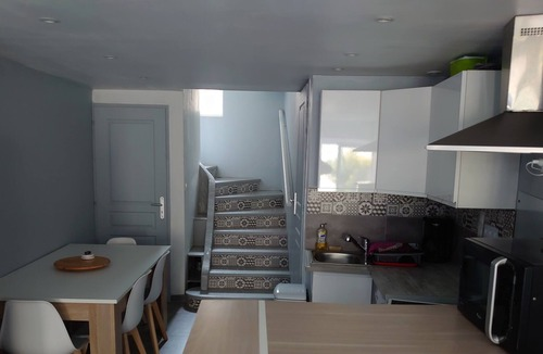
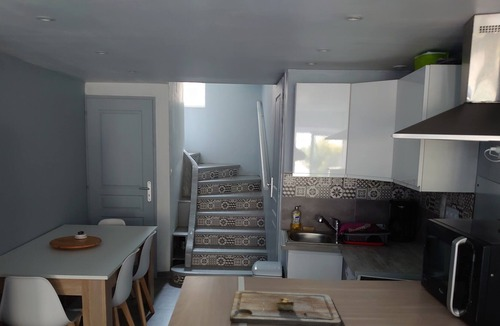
+ cutting board (283, 301)
